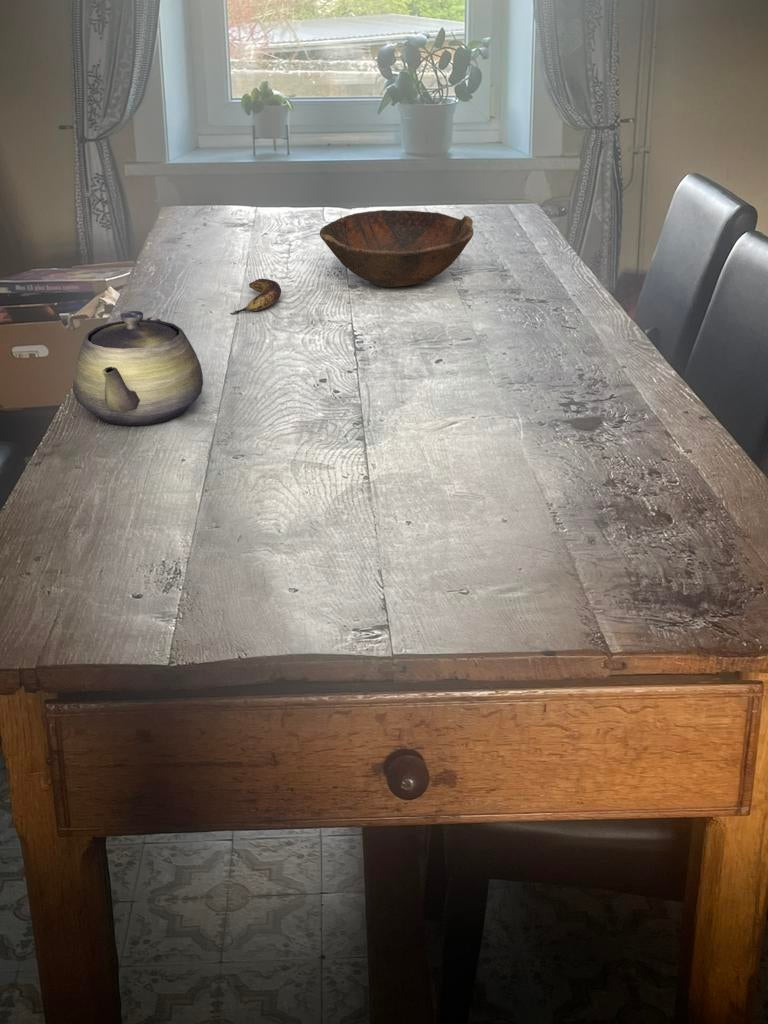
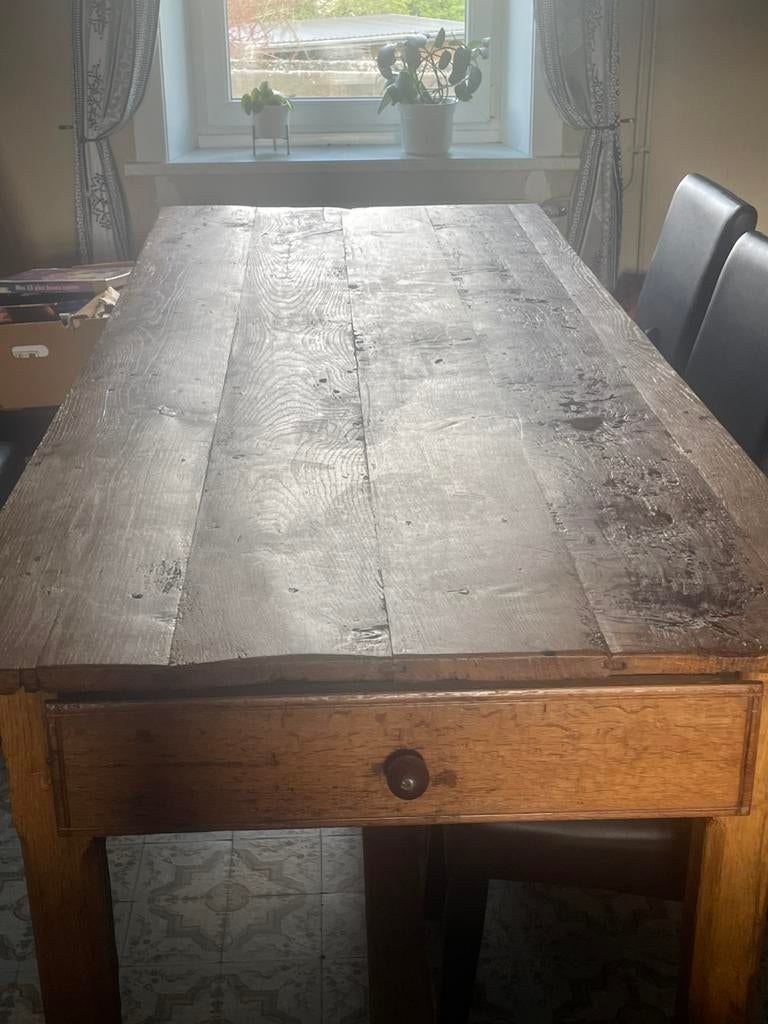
- bowl (397, 253)
- banana (259, 294)
- teapot (135, 364)
